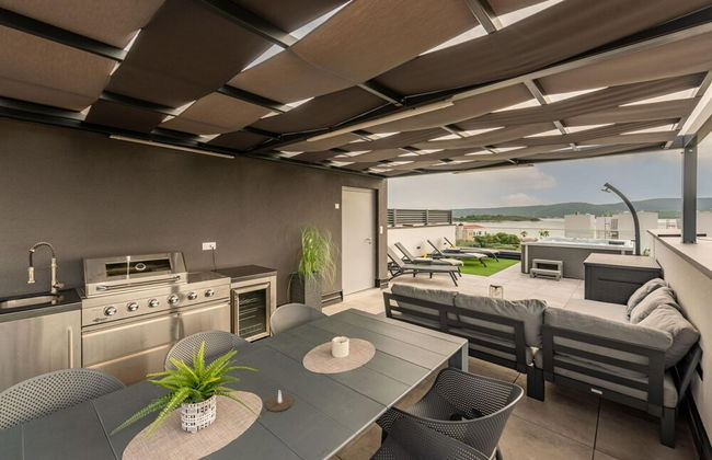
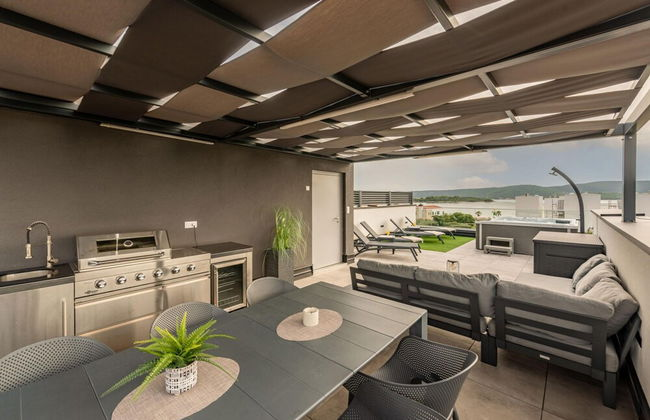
- candle (278, 396)
